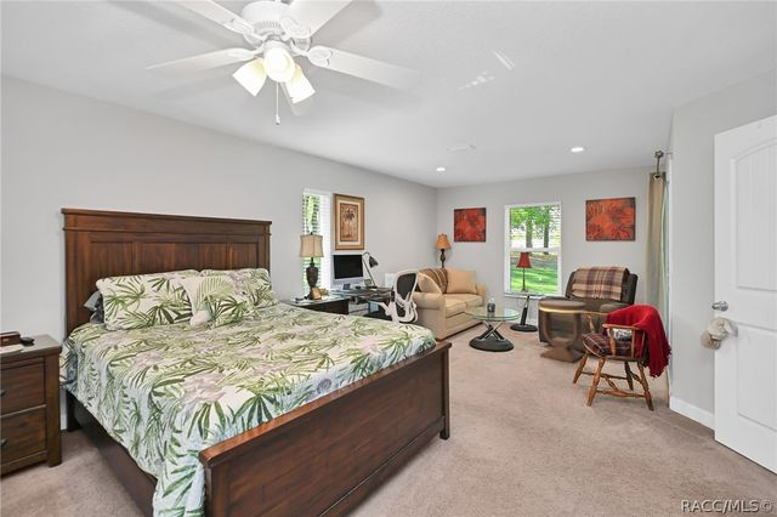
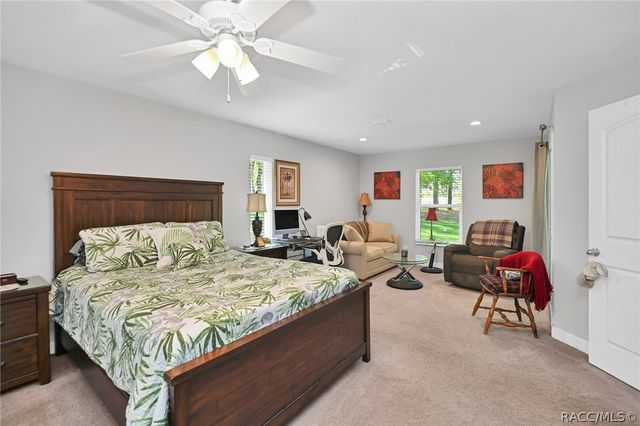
- side table (561, 337)
